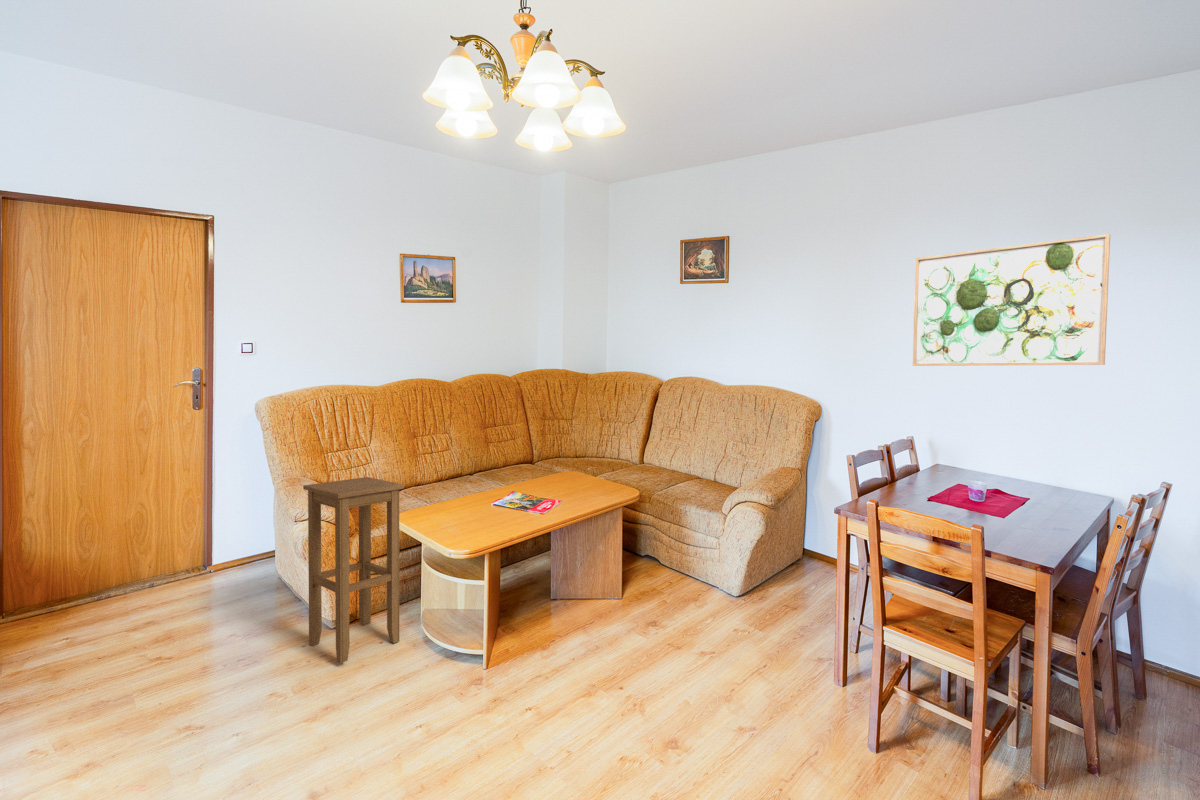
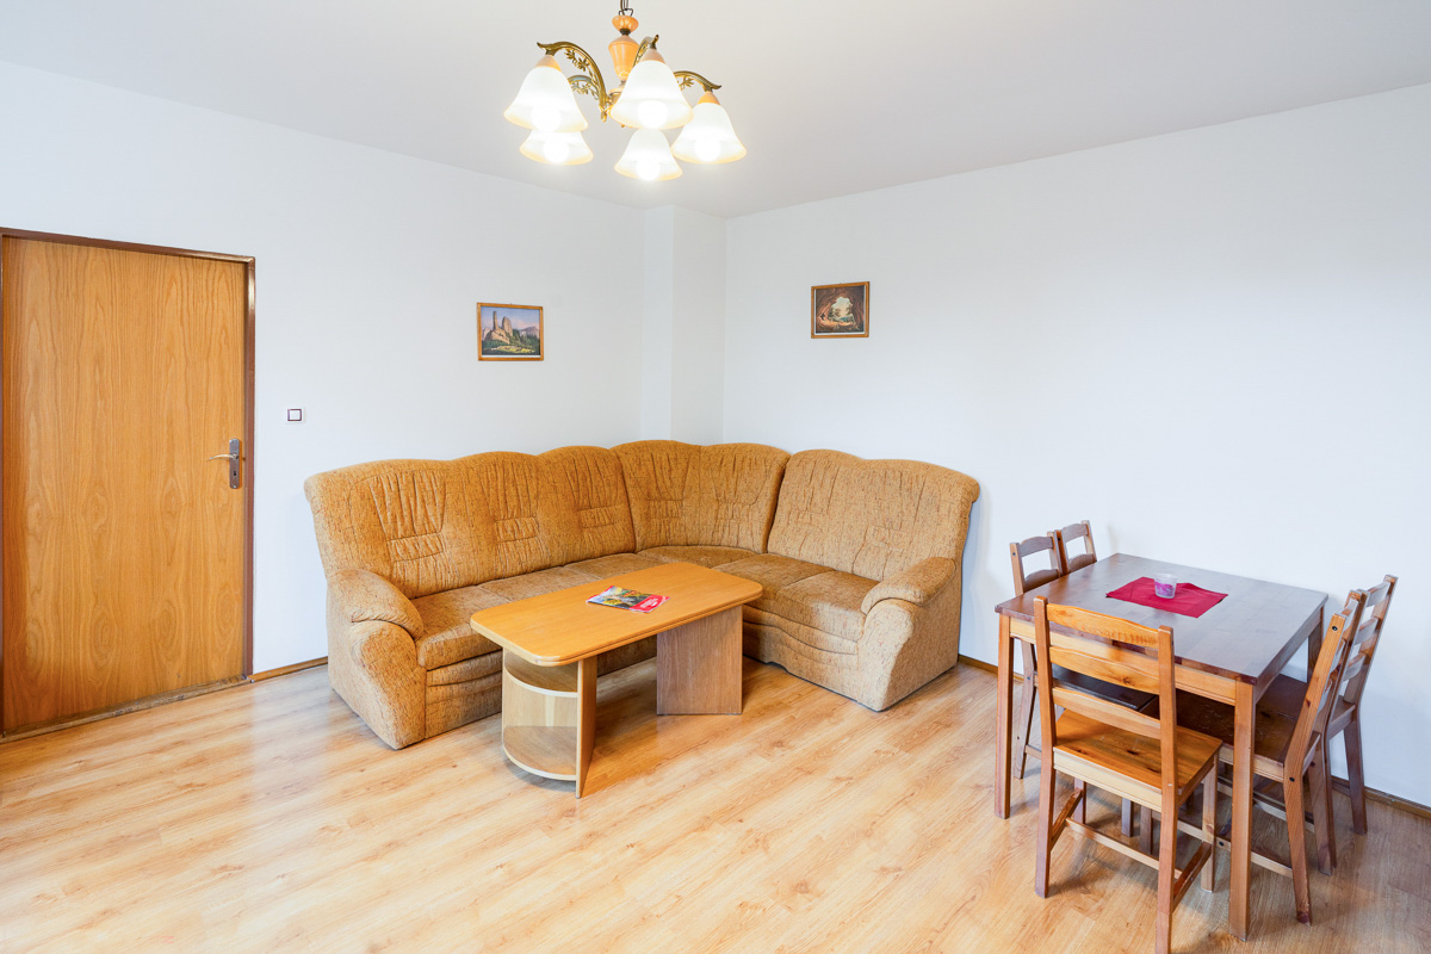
- stool (354, 564)
- wall art (1001, 306)
